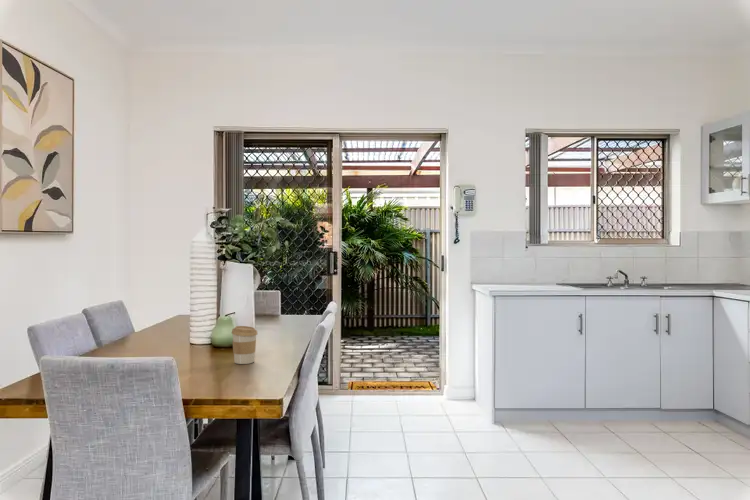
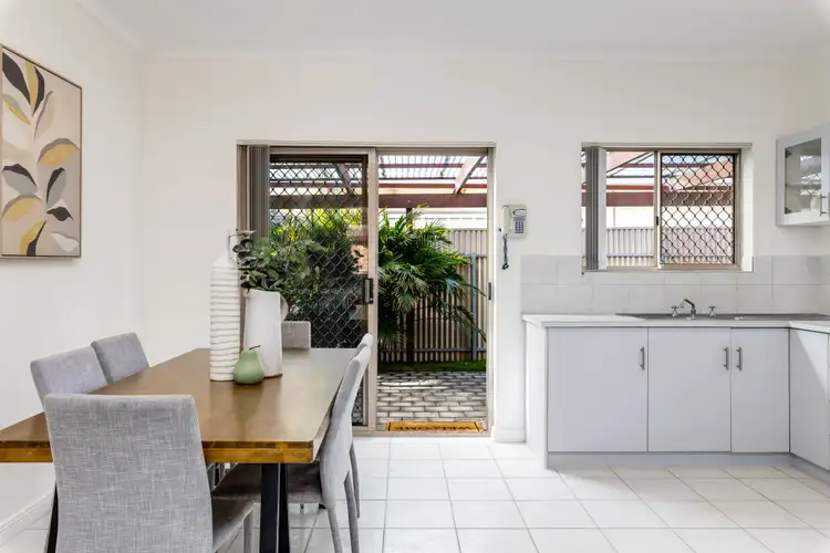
- coffee cup (244, 344)
